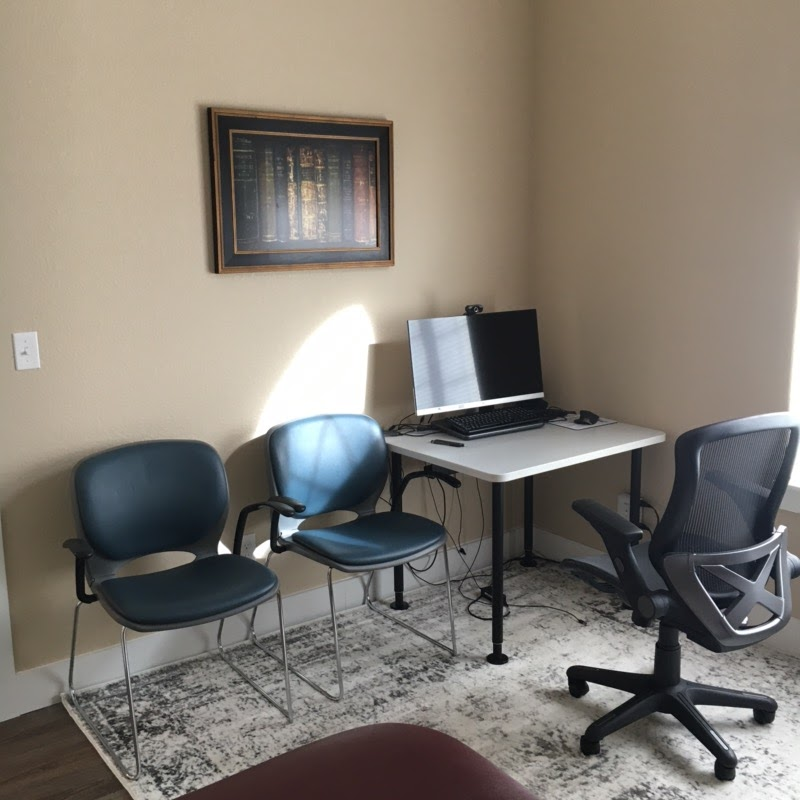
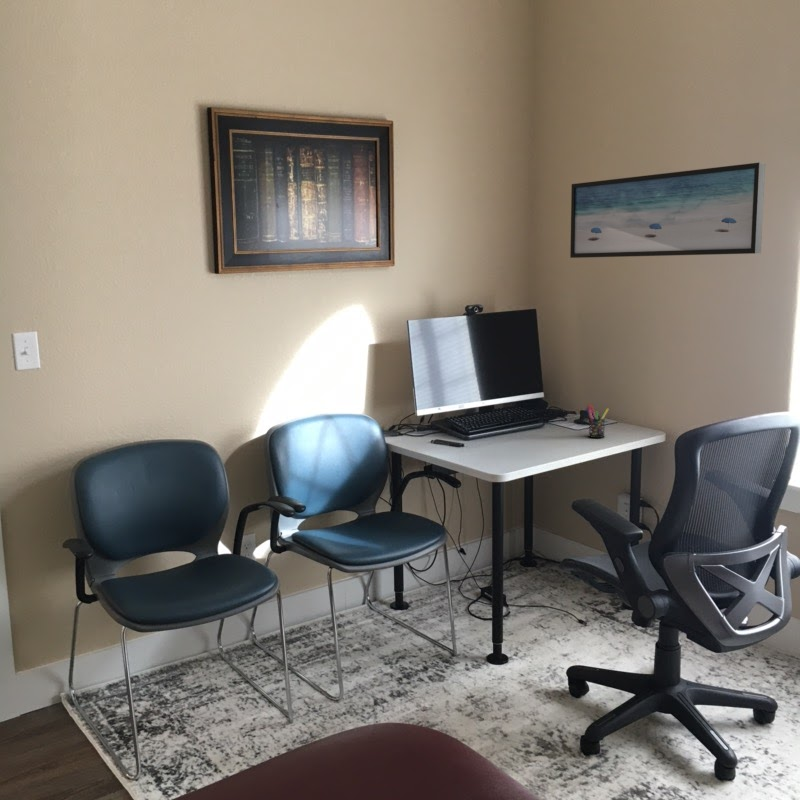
+ wall art (657, 215)
+ pen holder (595, 420)
